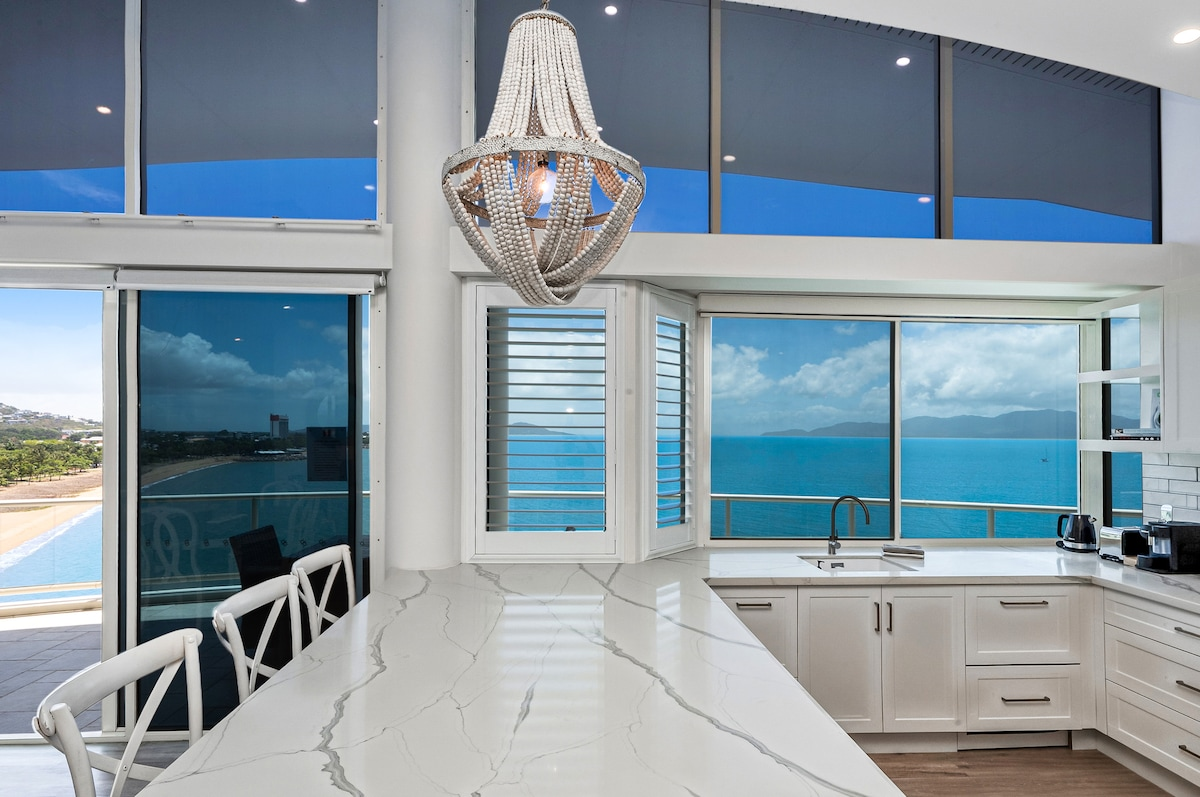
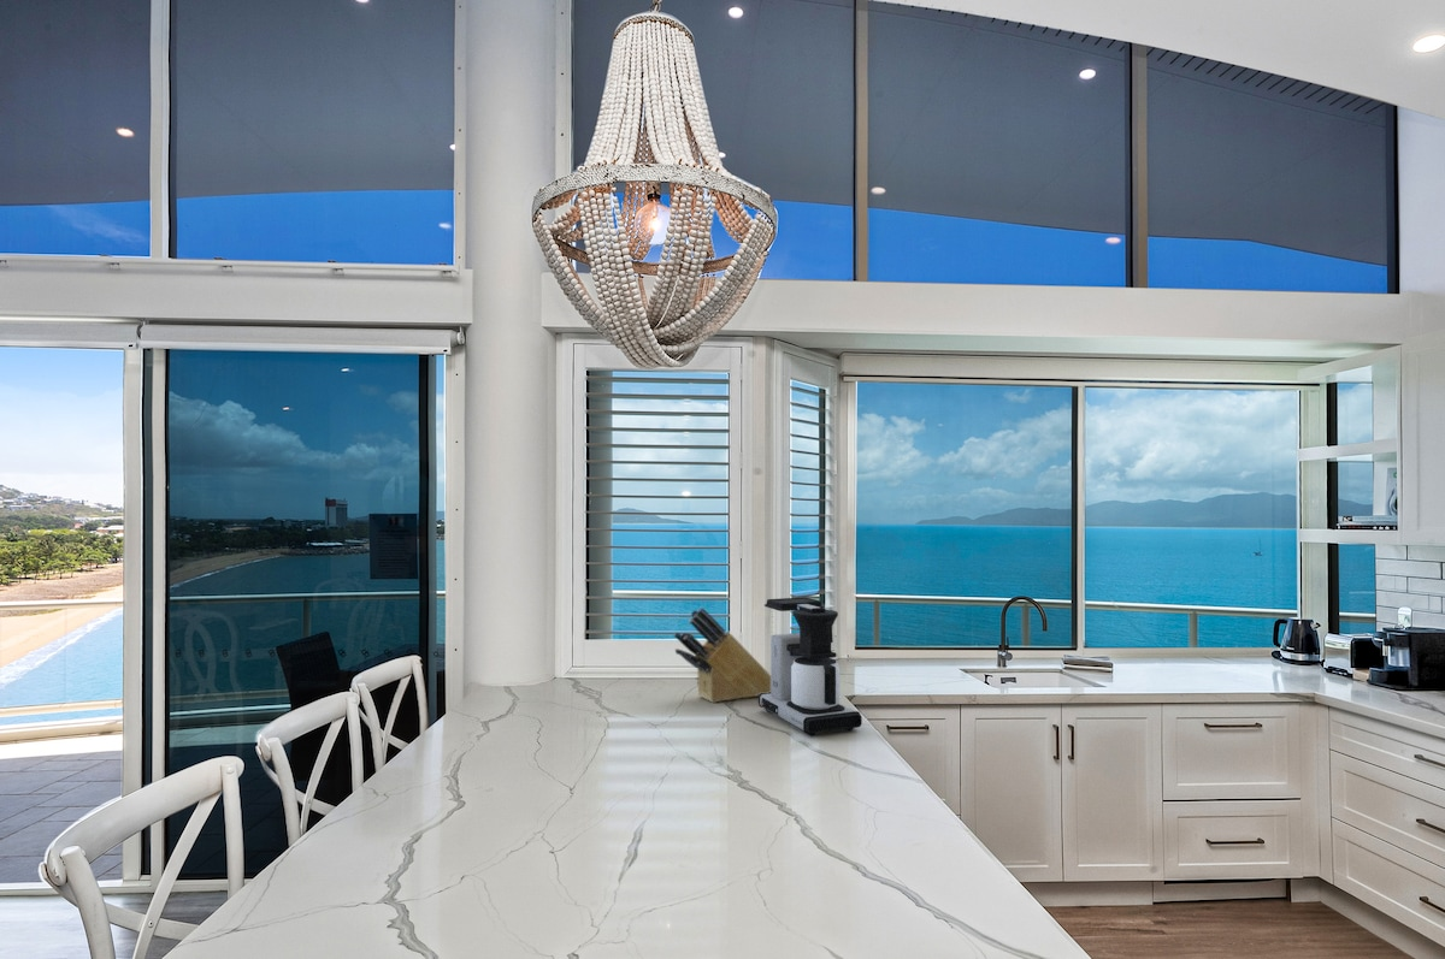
+ knife block (726, 650)
+ coffee maker (807, 662)
